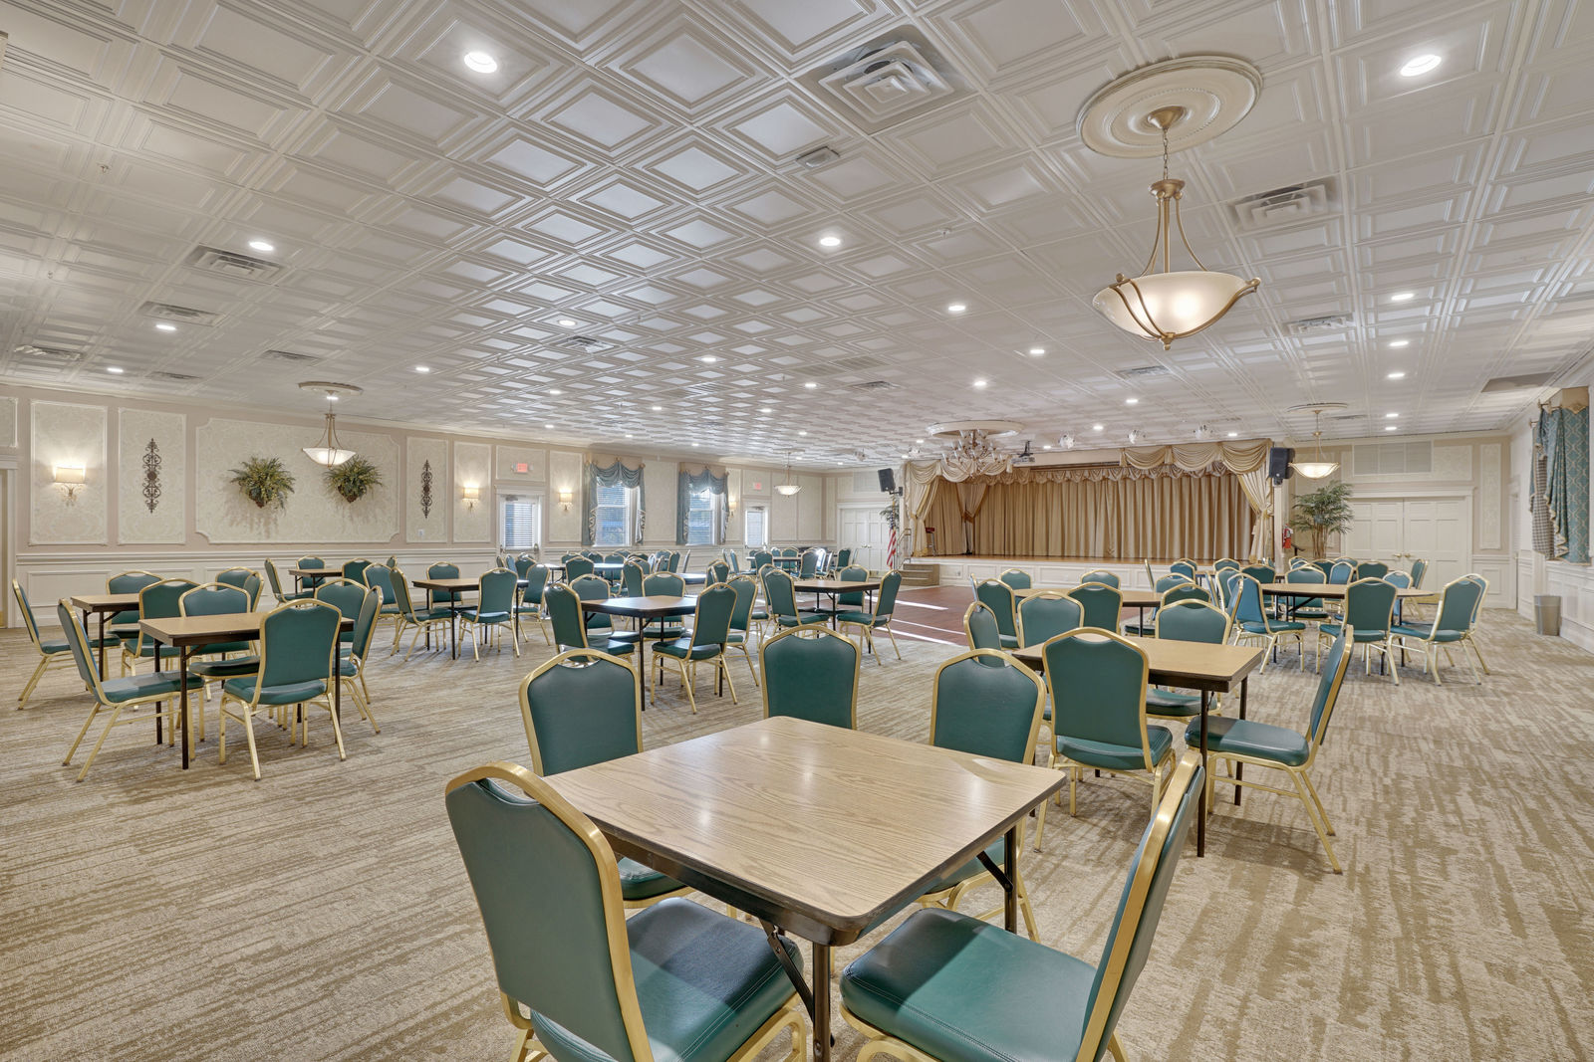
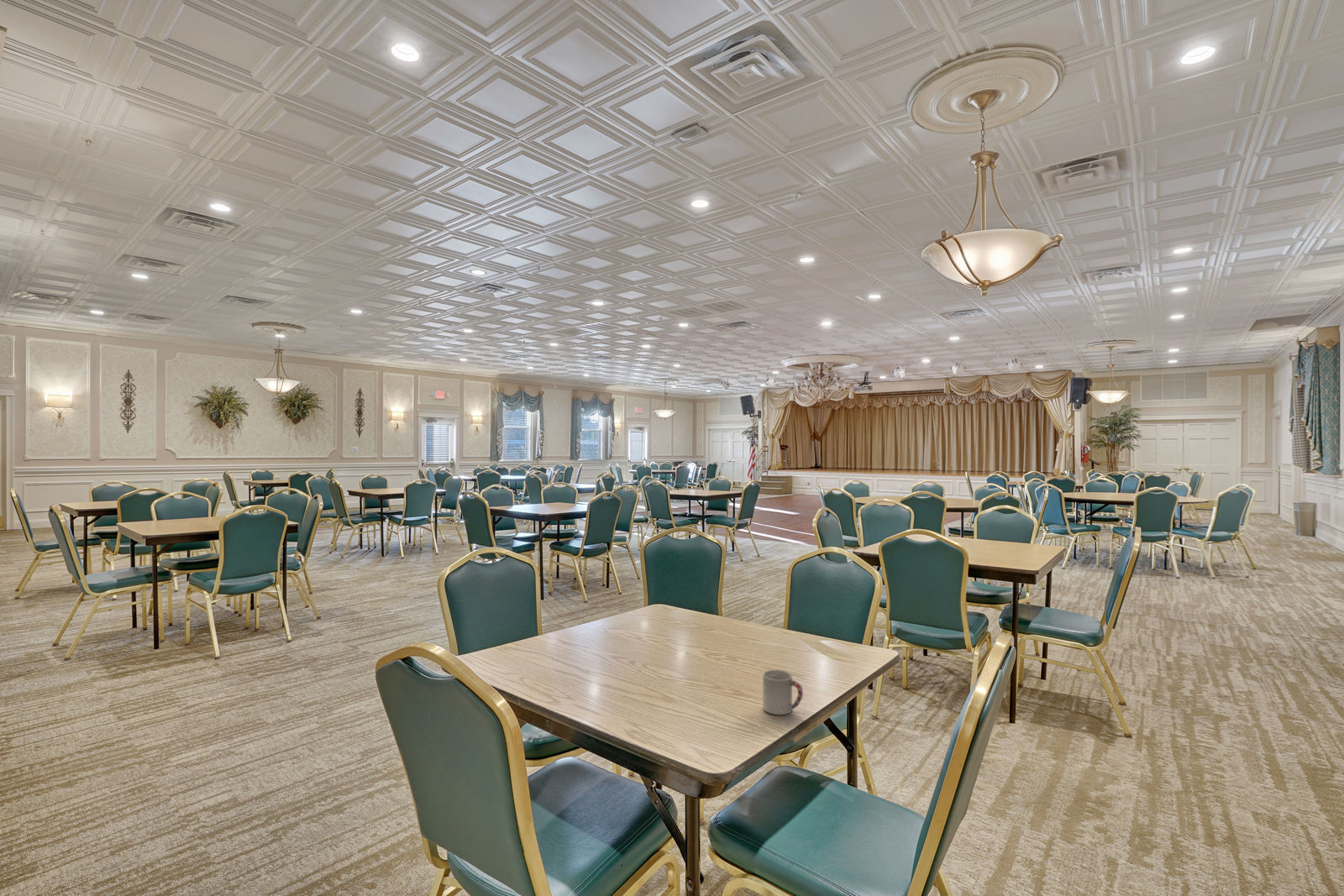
+ cup (783, 693)
